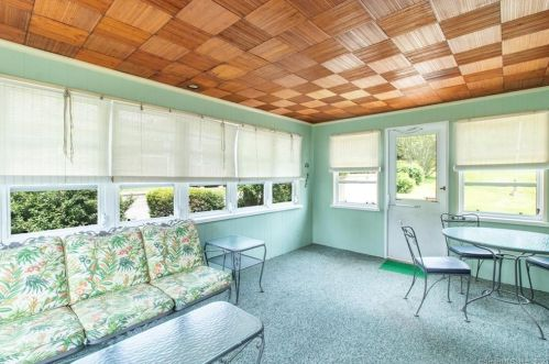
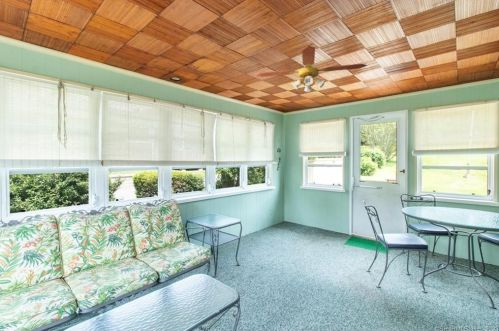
+ ceiling fan (308, 74)
